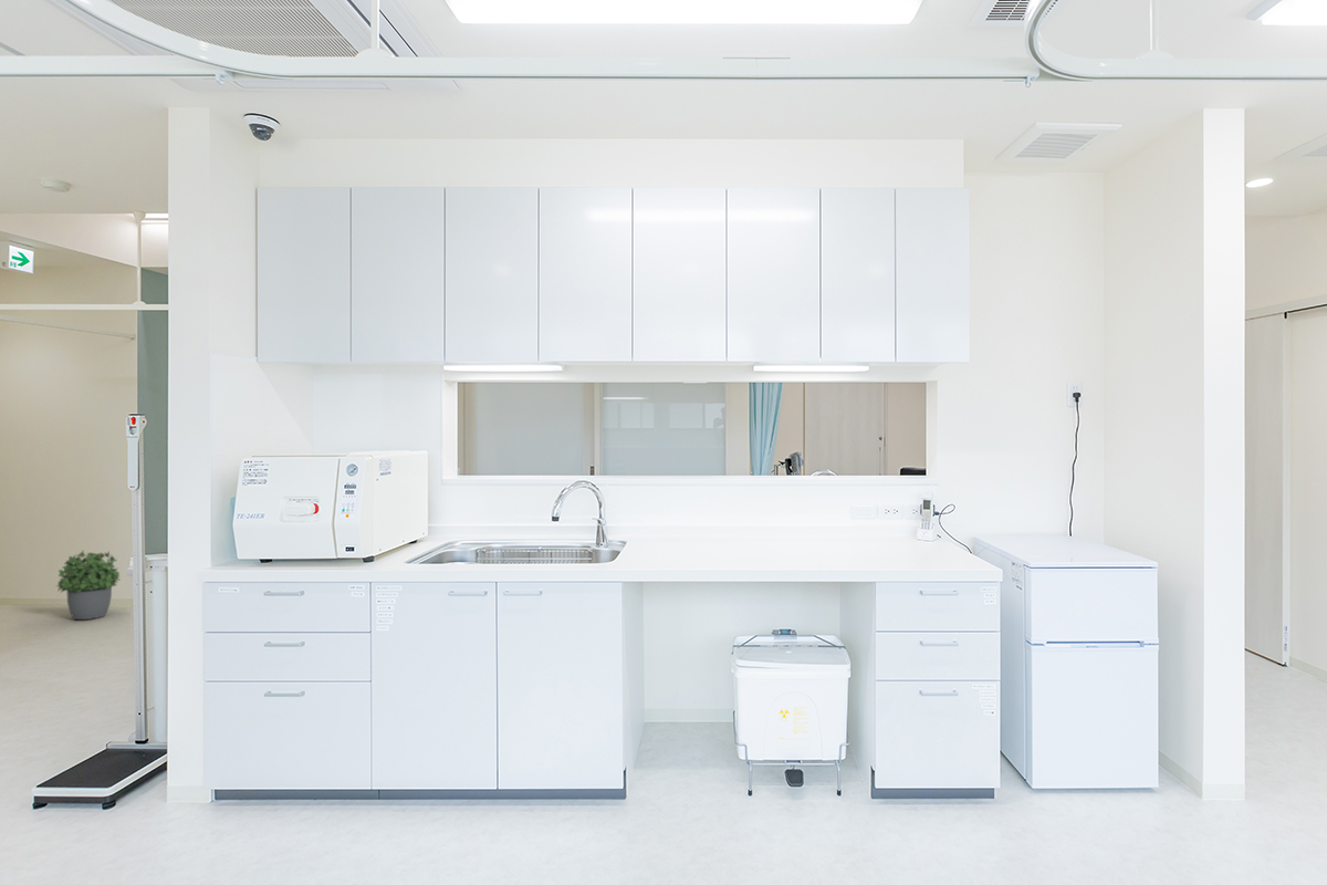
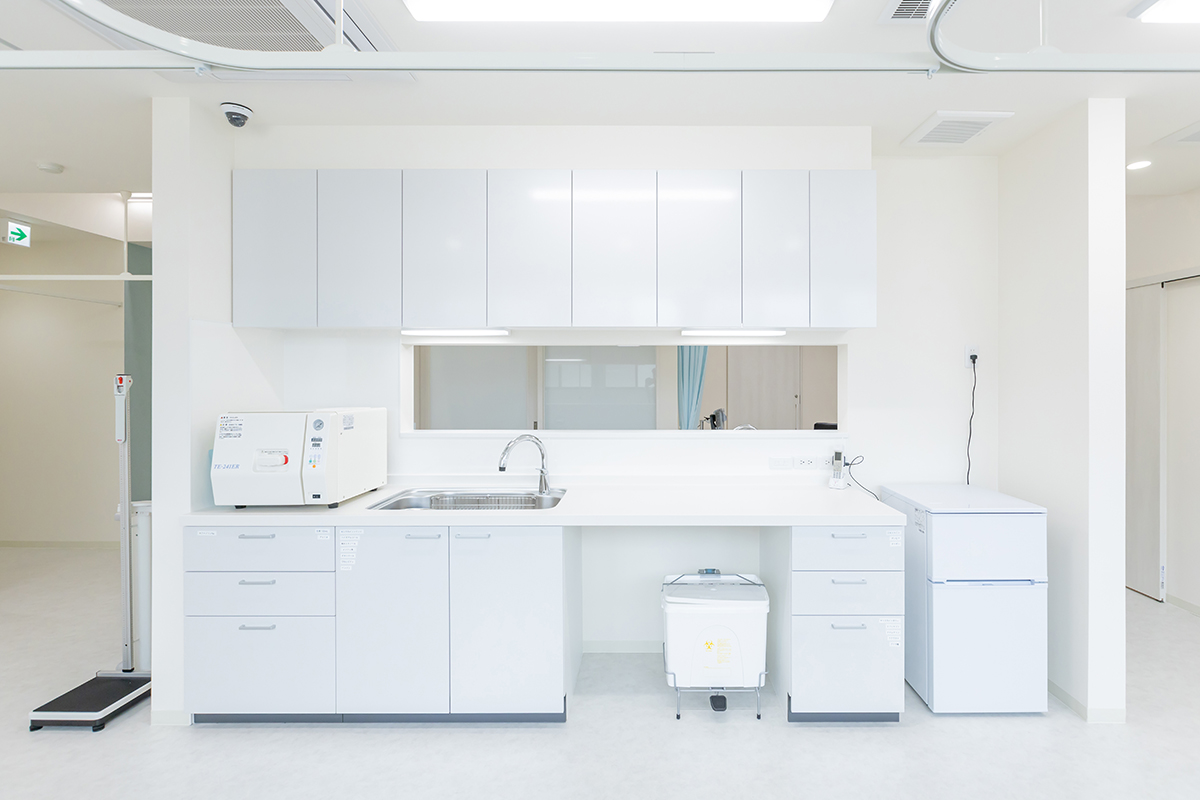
- potted plant (88, 583)
